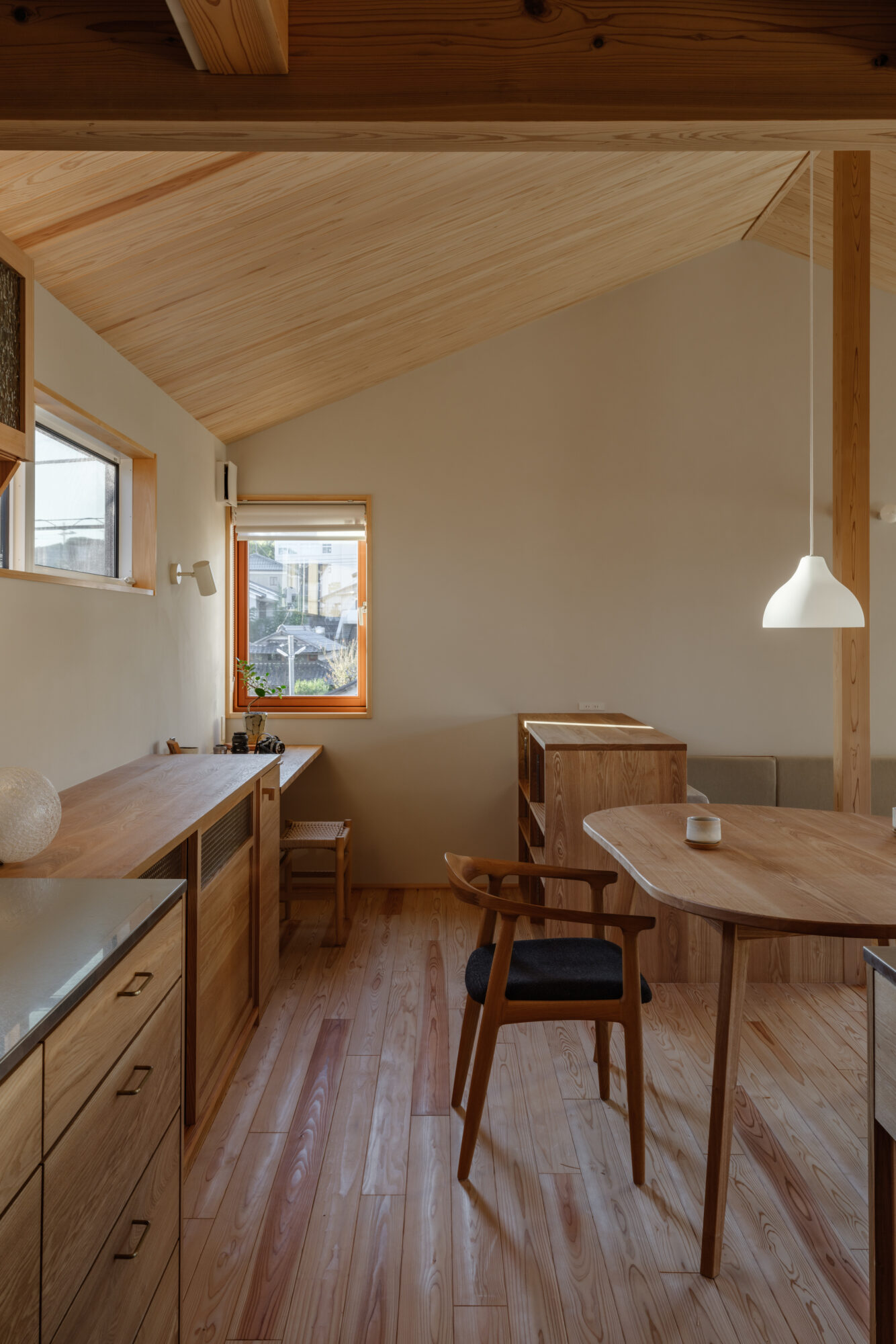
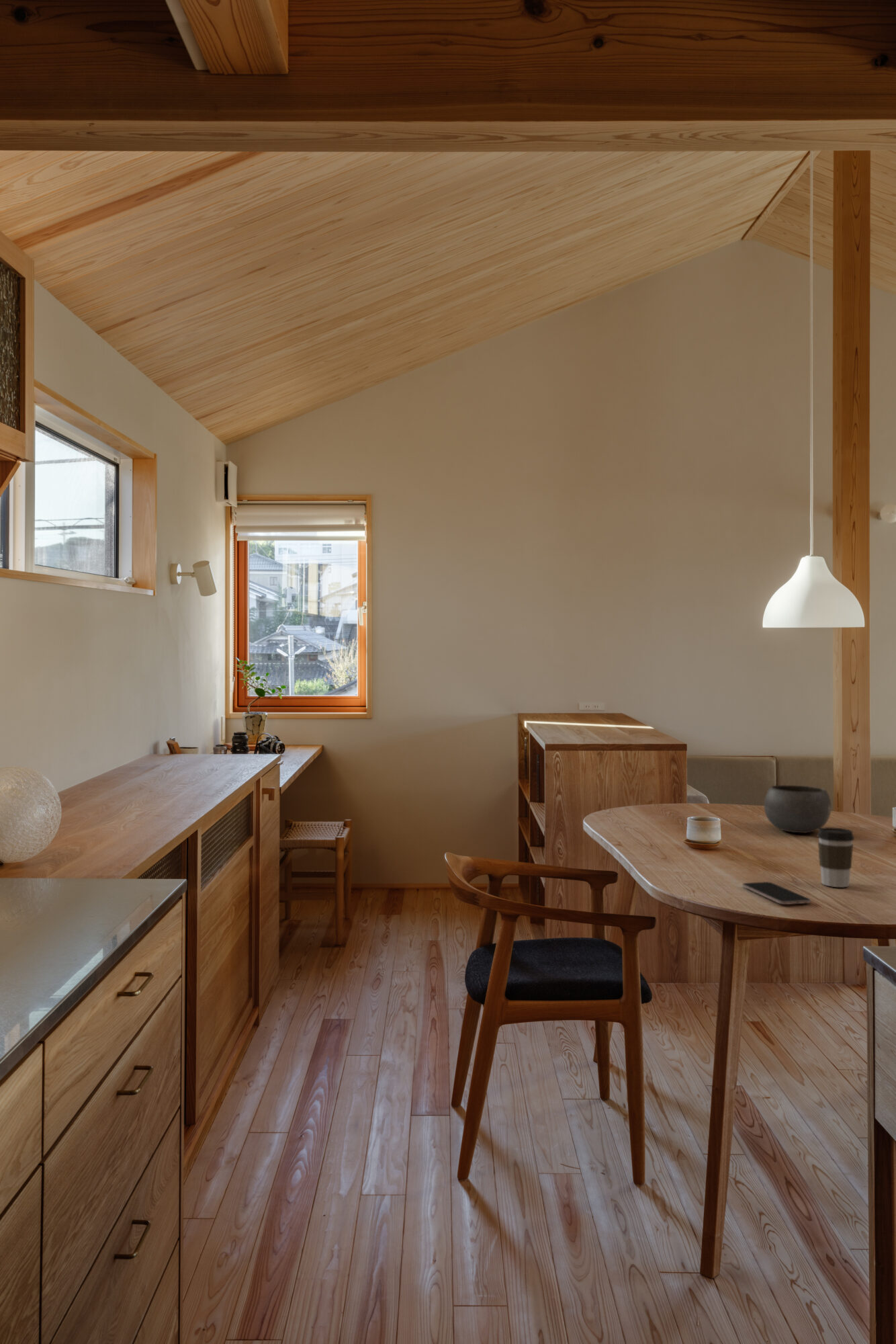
+ coffee cup (835, 857)
+ smartphone (775, 892)
+ bowl (797, 809)
